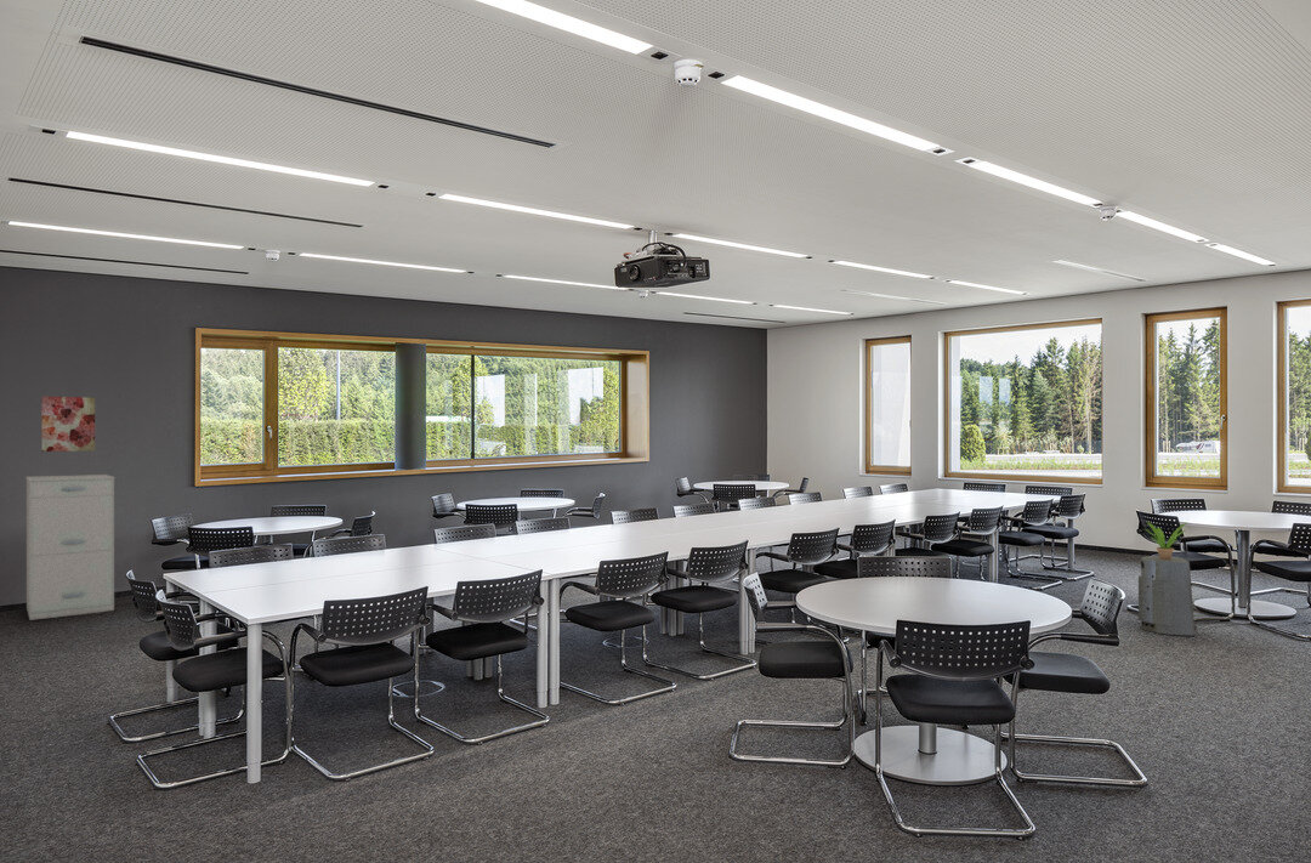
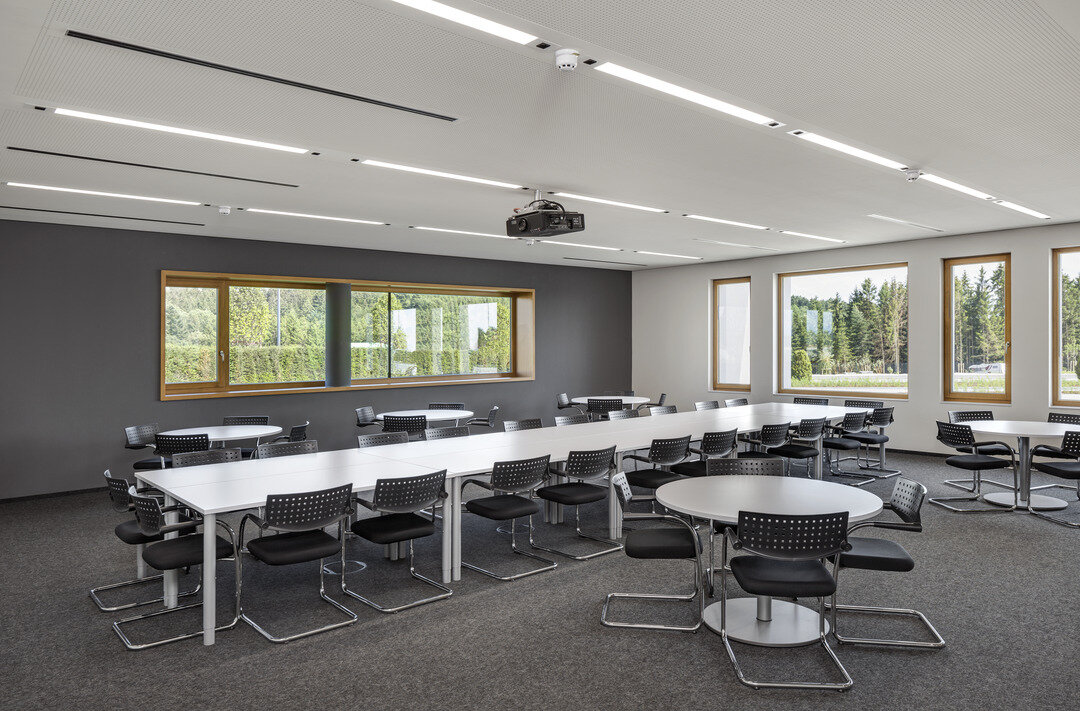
- filing cabinet (69, 543)
- air purifier (1165, 594)
- wall art (68, 424)
- potted plant (1163, 539)
